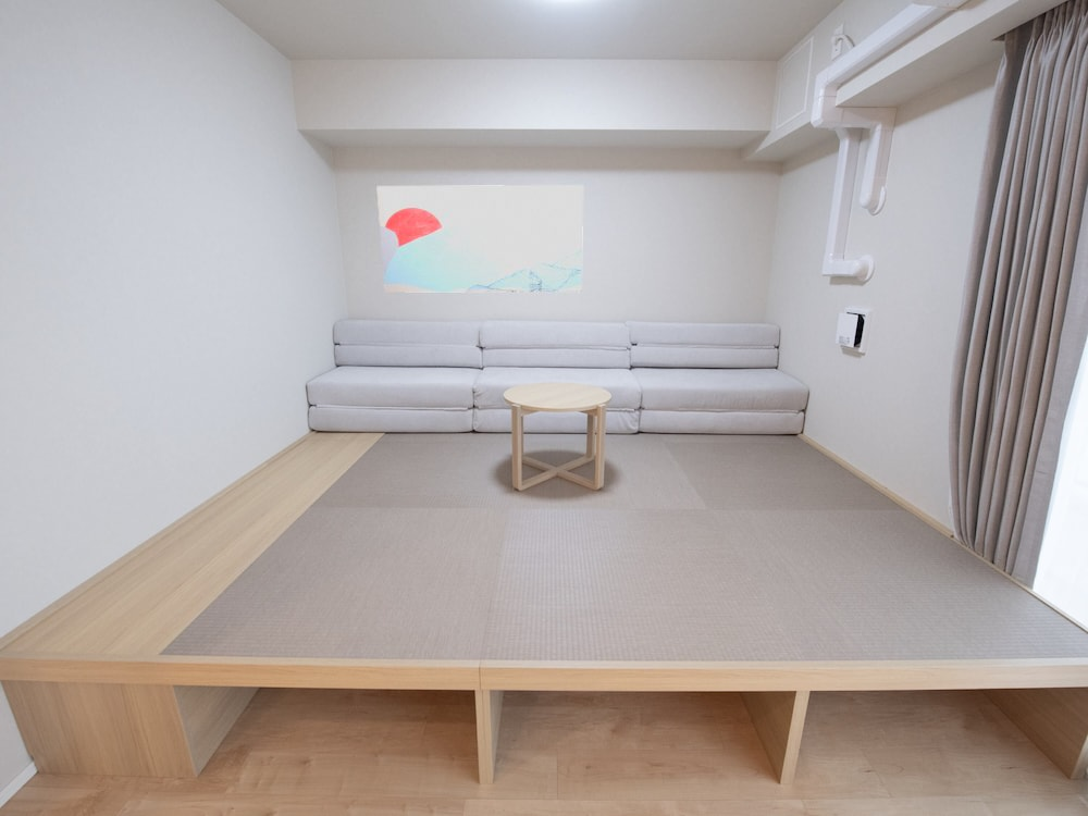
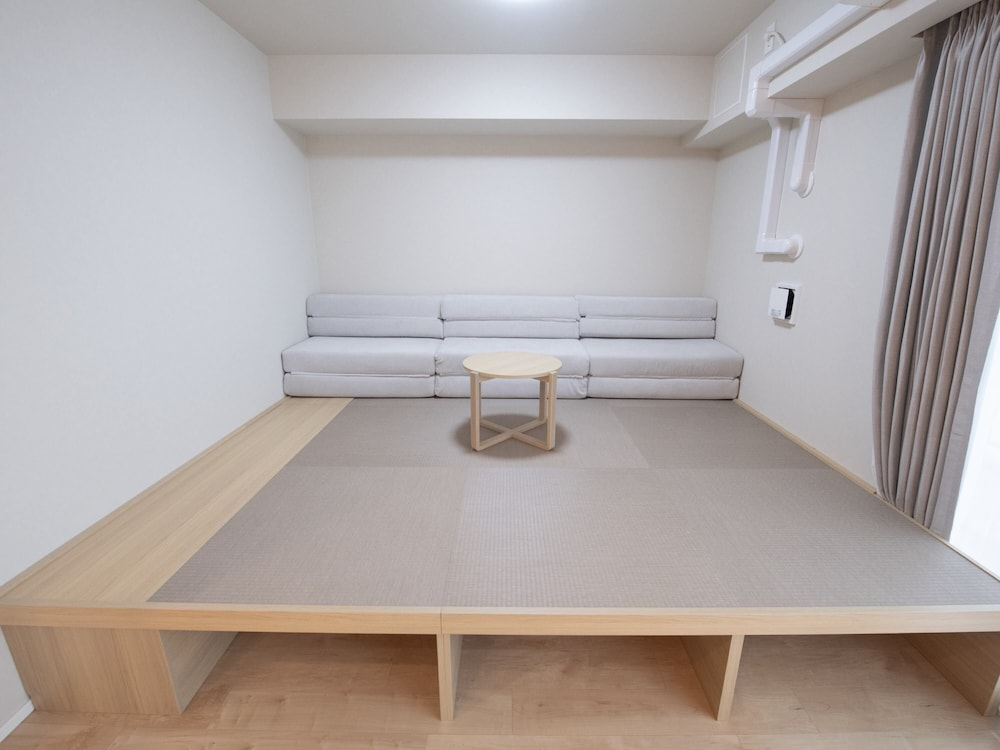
- wall art (481, 239)
